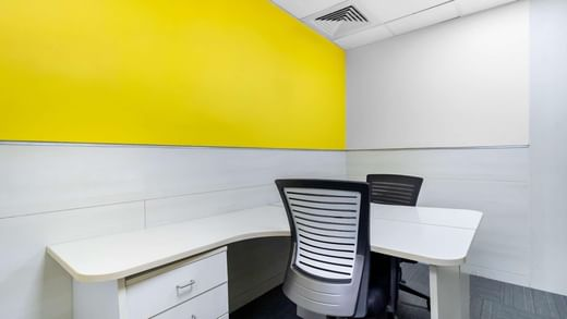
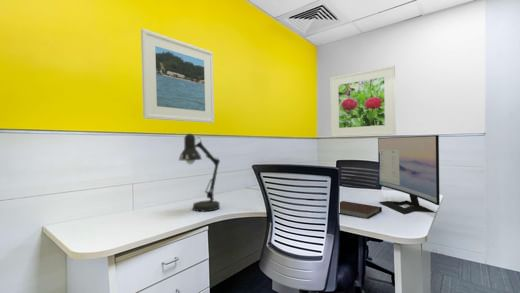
+ computer monitor (404, 172)
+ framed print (360, 104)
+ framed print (181, 81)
+ notebook (354, 208)
+ desk lamp (213, 173)
